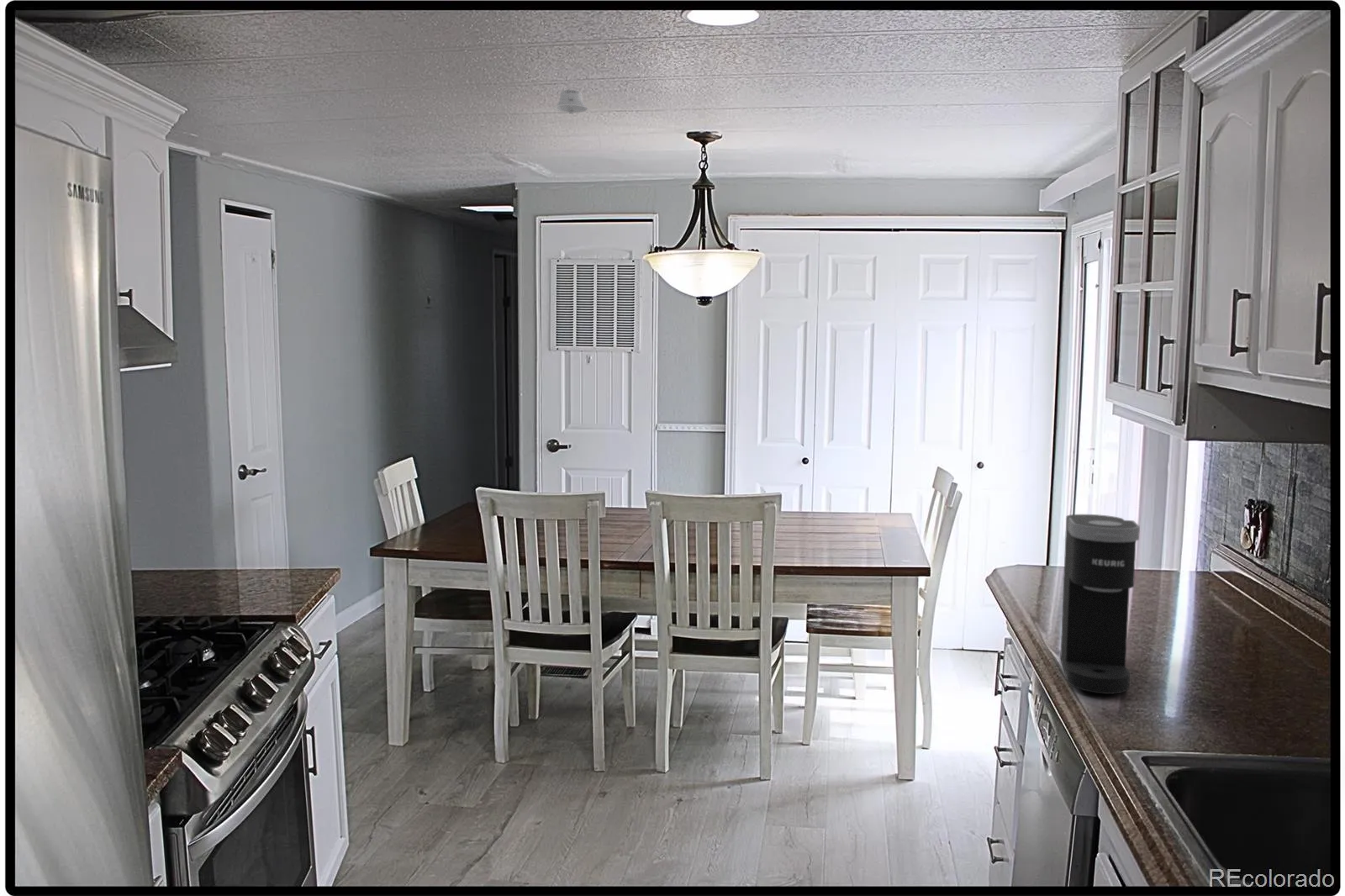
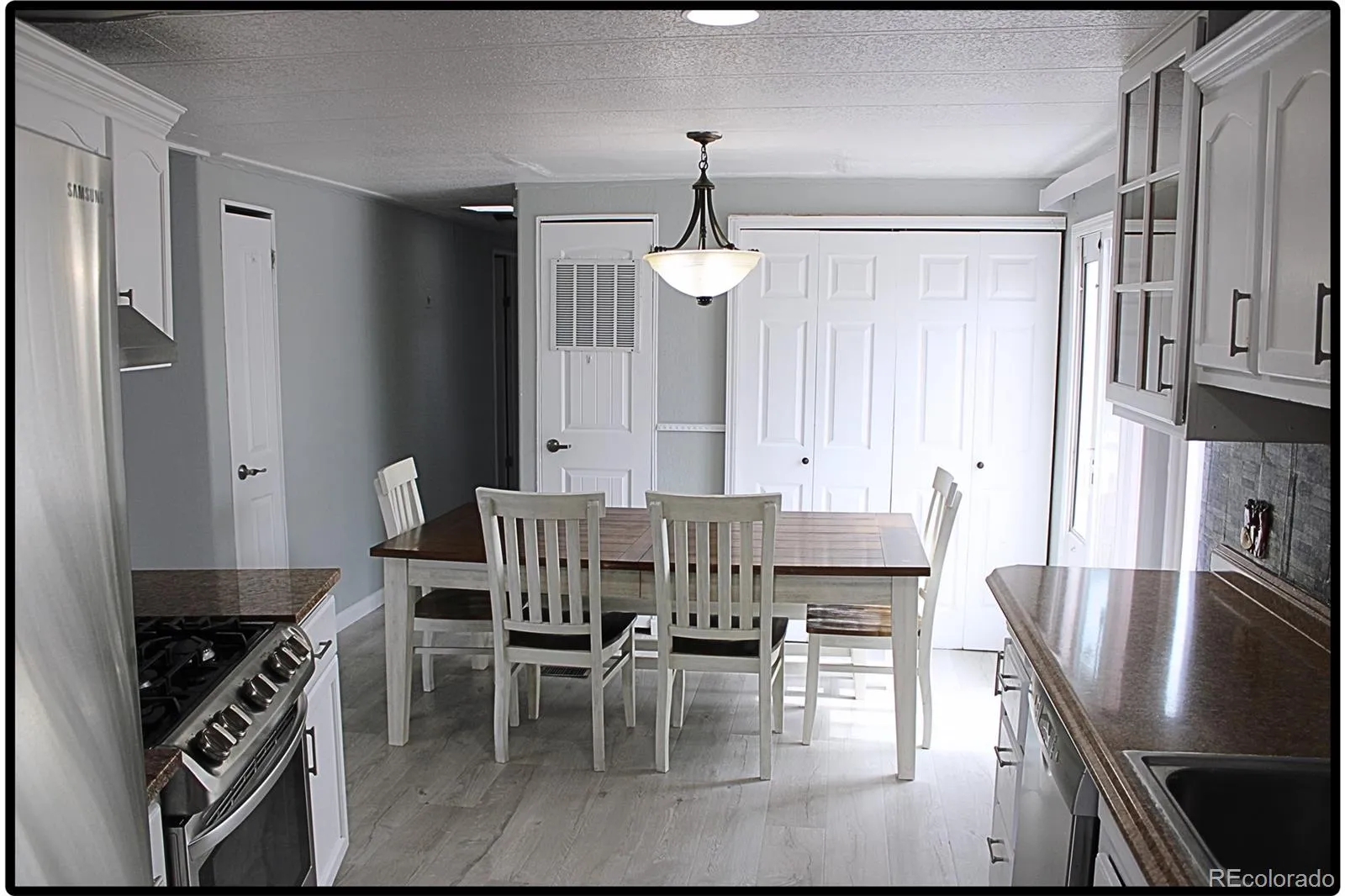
- recessed light (571, 102)
- coffee maker (1096, 596)
